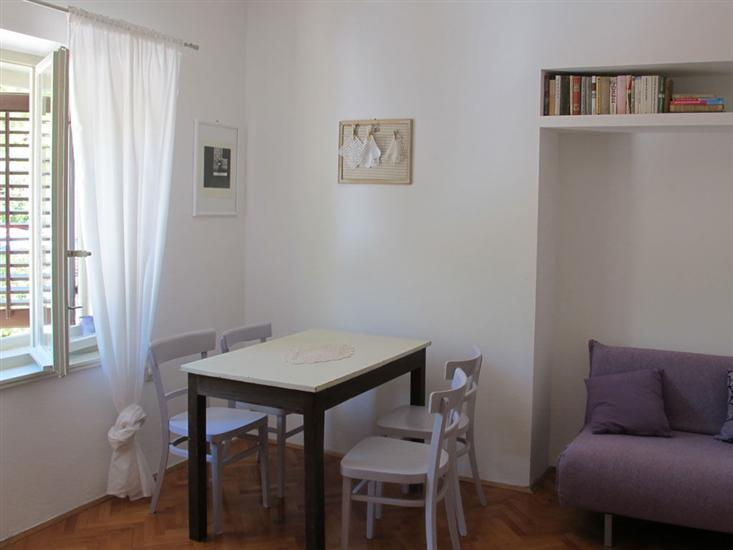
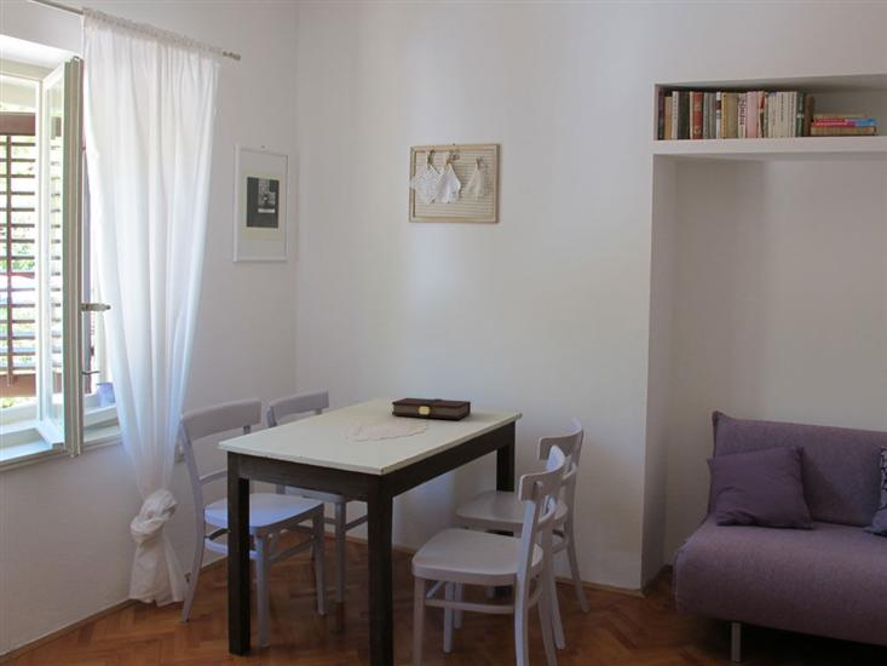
+ book (431, 408)
